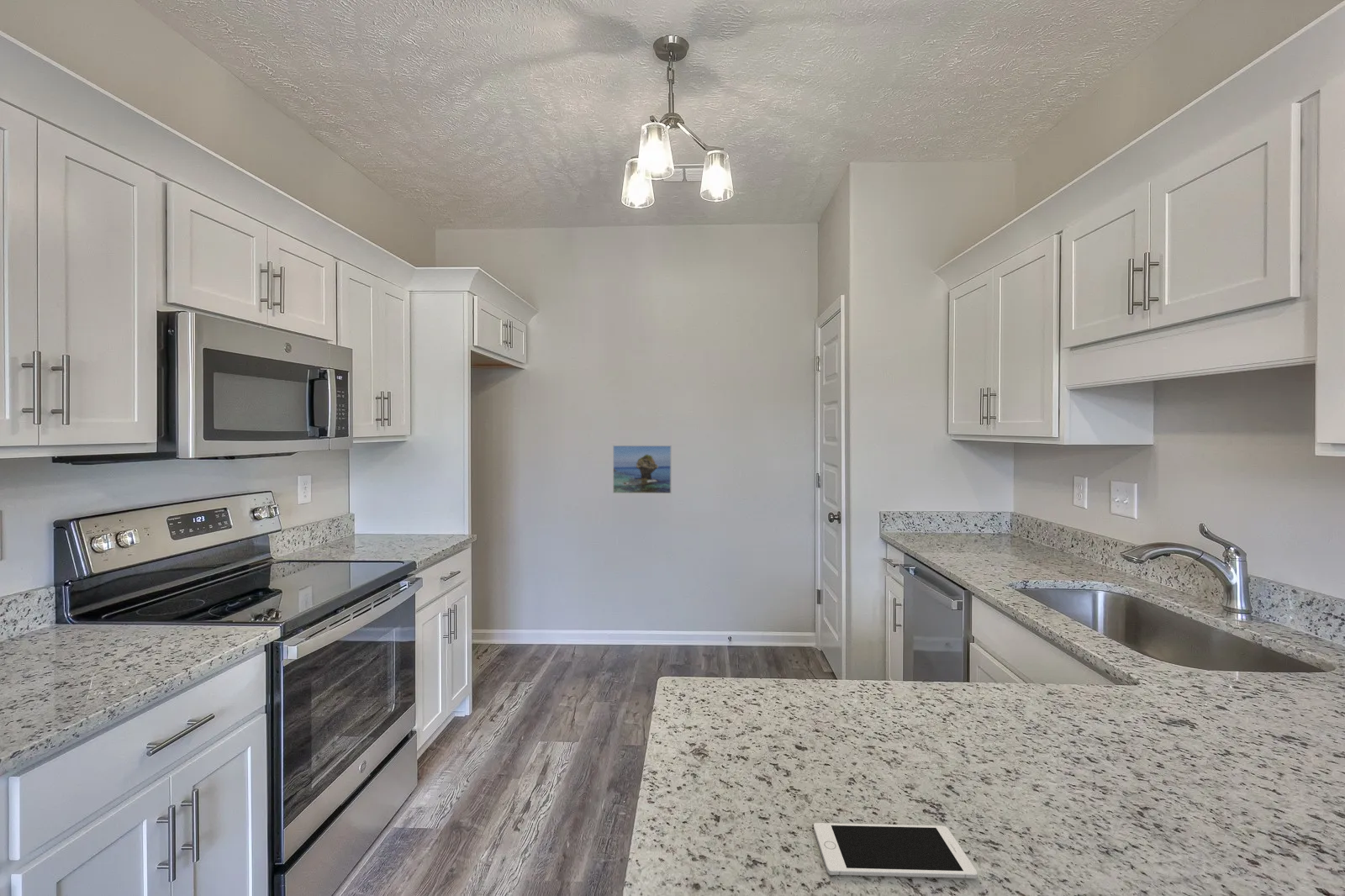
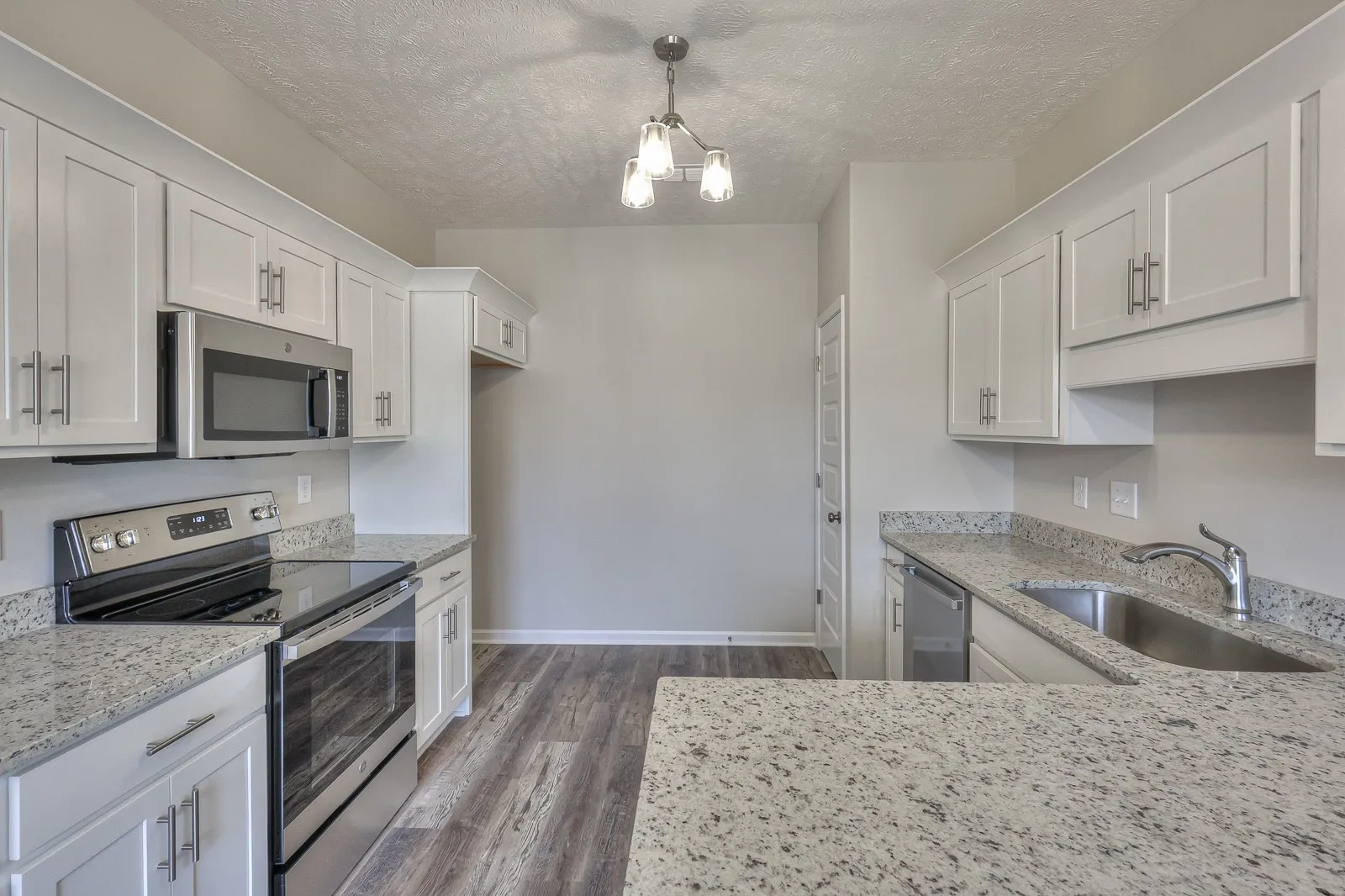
- cell phone (890, 849)
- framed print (641, 469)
